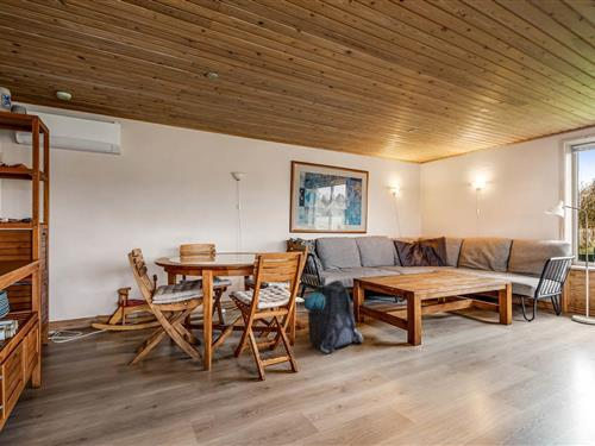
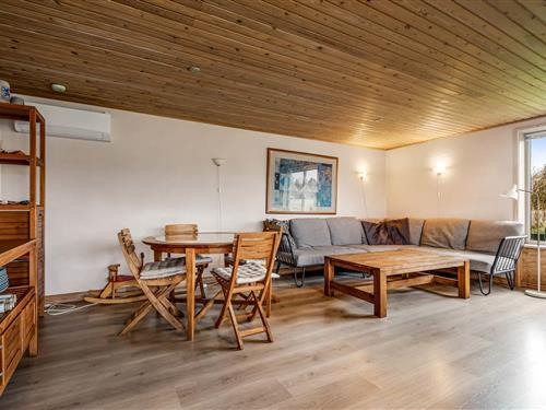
- backpack (331, 312)
